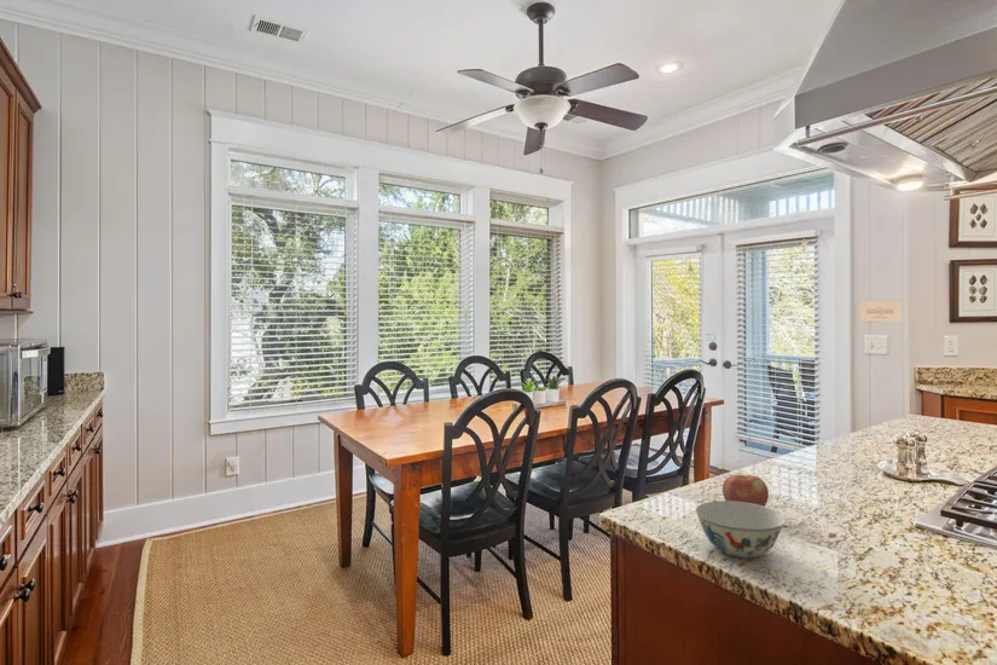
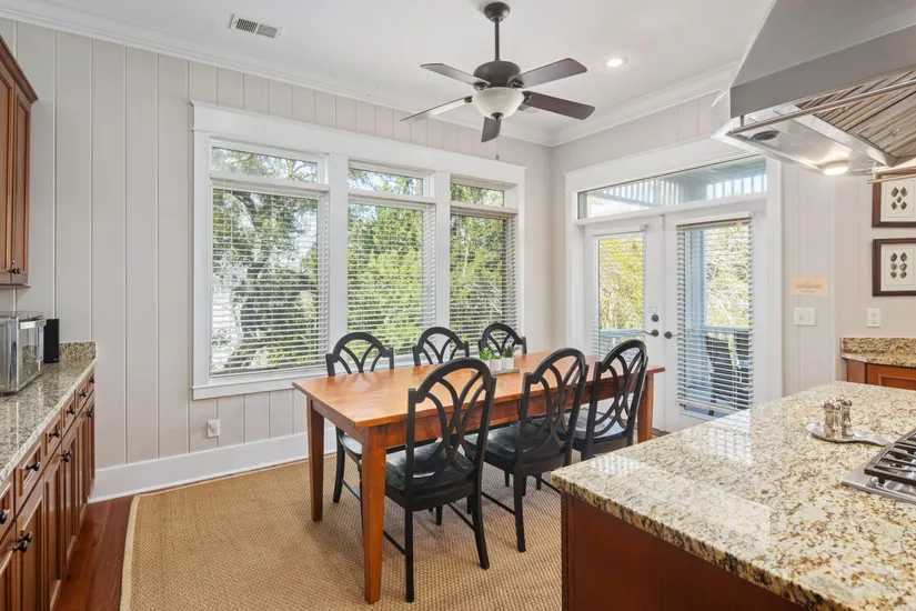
- chinaware (738, 531)
- apple (744, 493)
